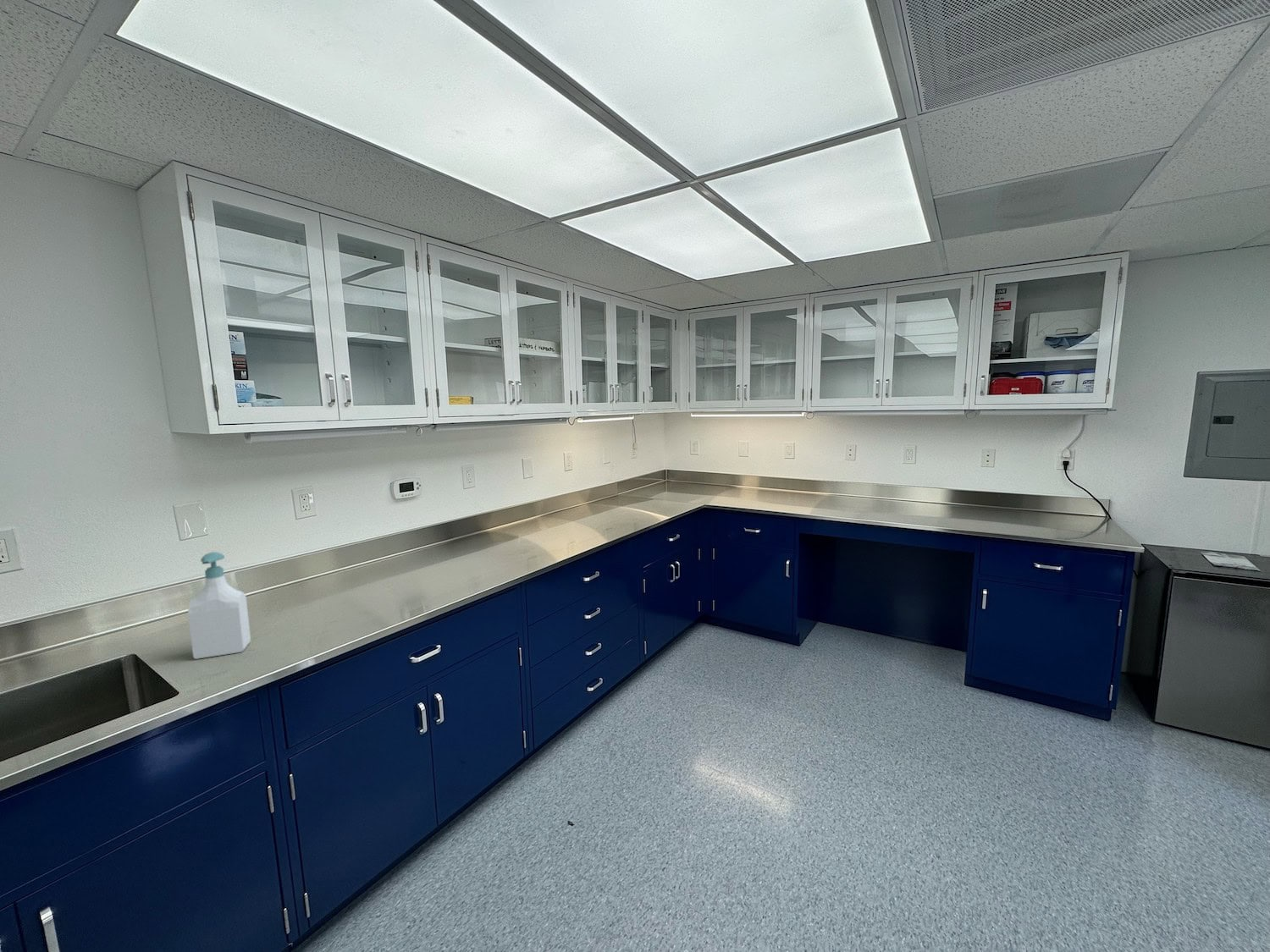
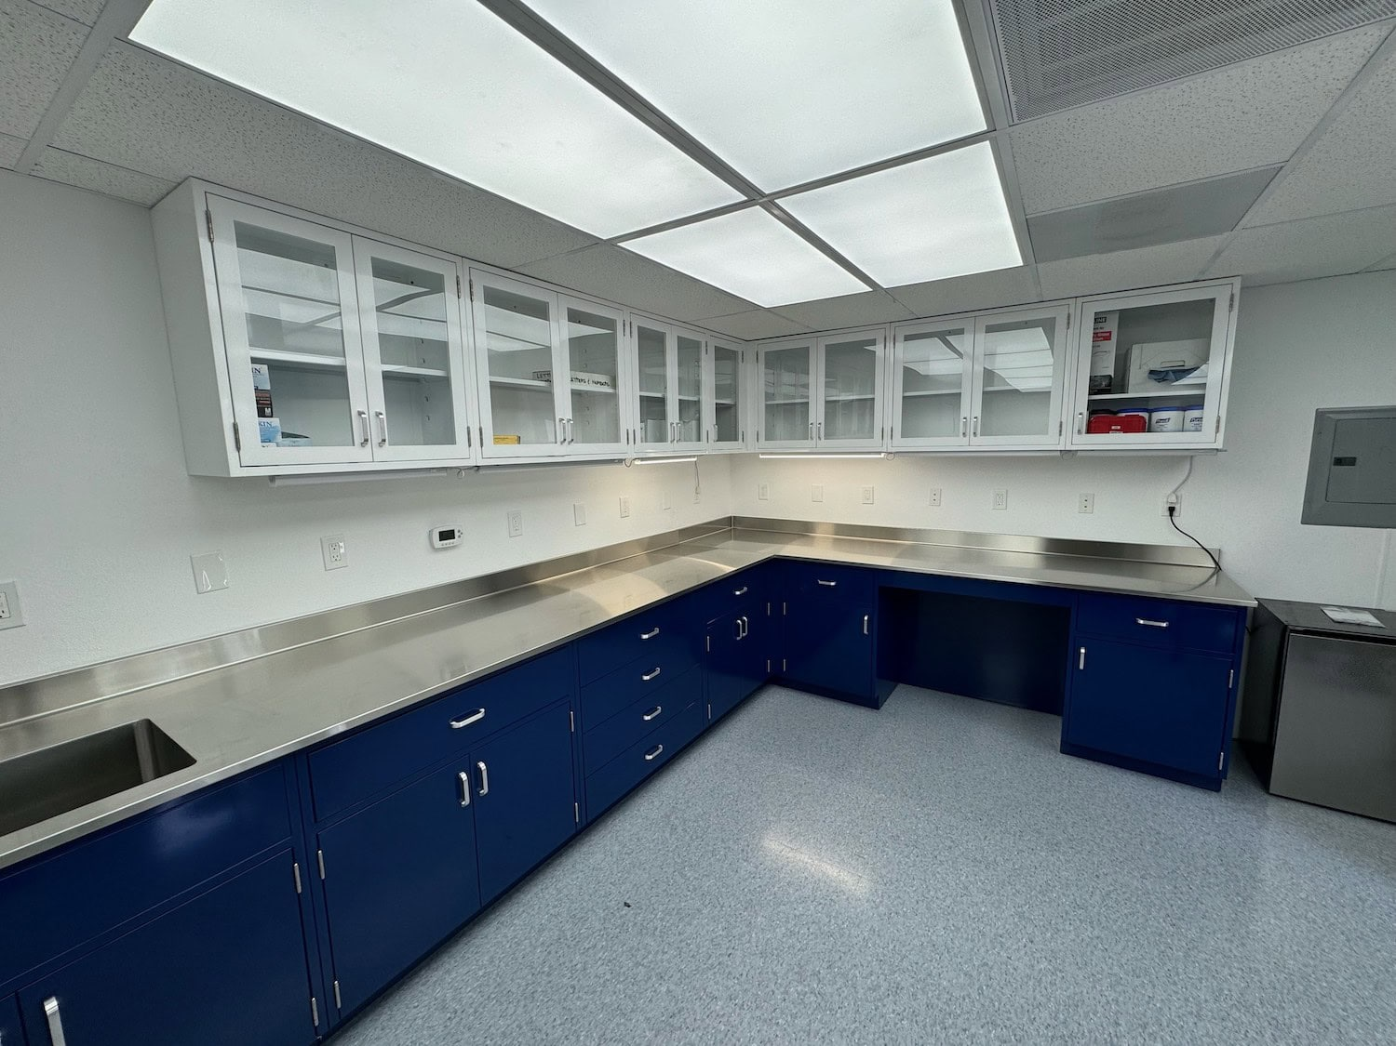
- soap bottle (216, 603)
